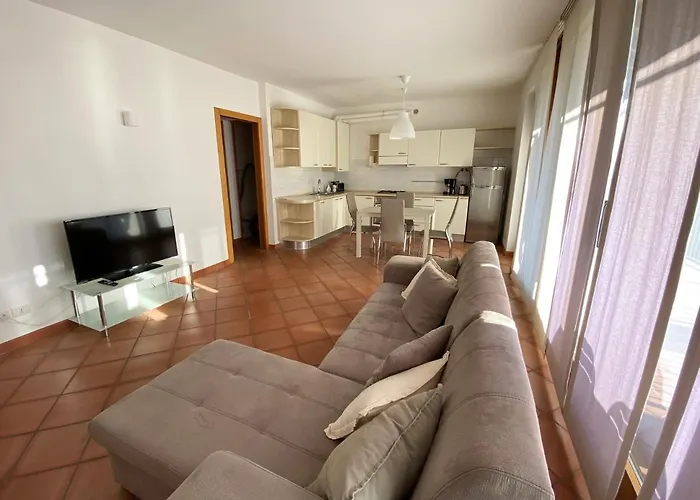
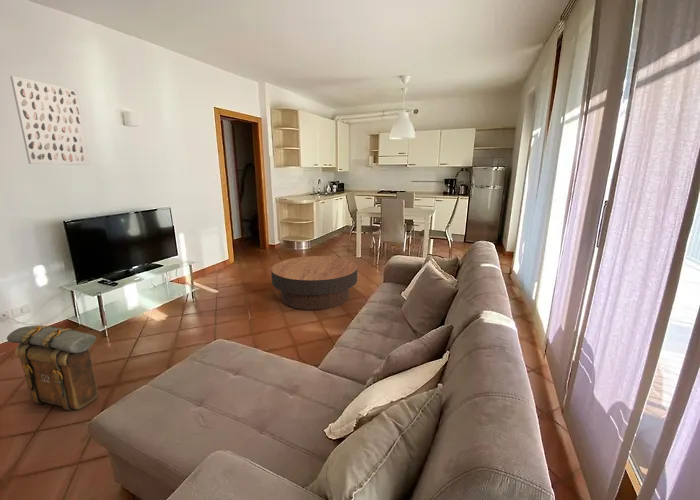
+ wall art (53, 125)
+ backpack (56, 364)
+ coffee table (315, 281)
